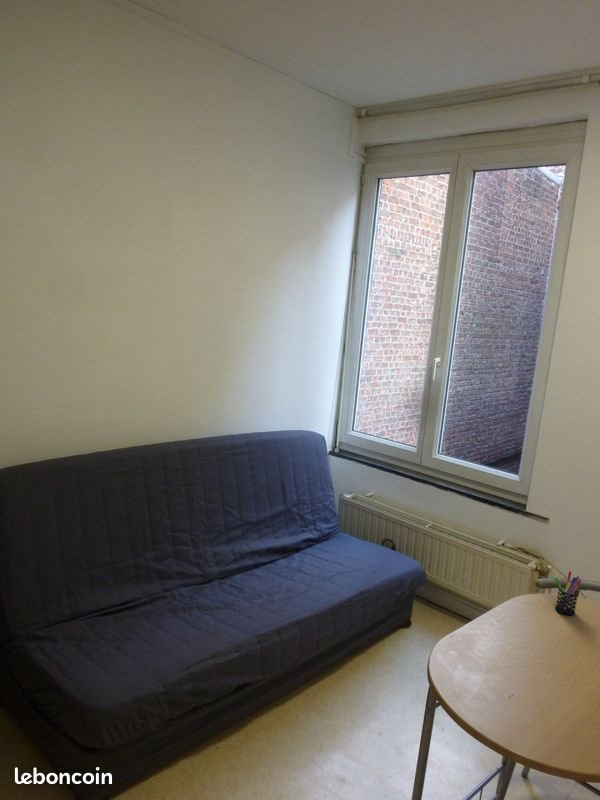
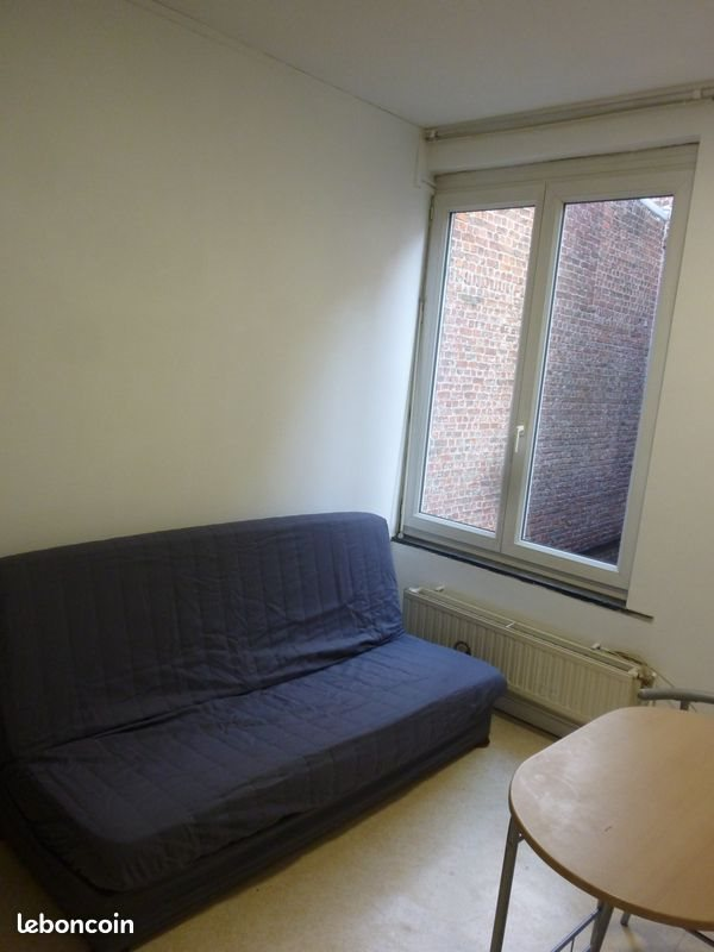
- pen holder (565, 592)
